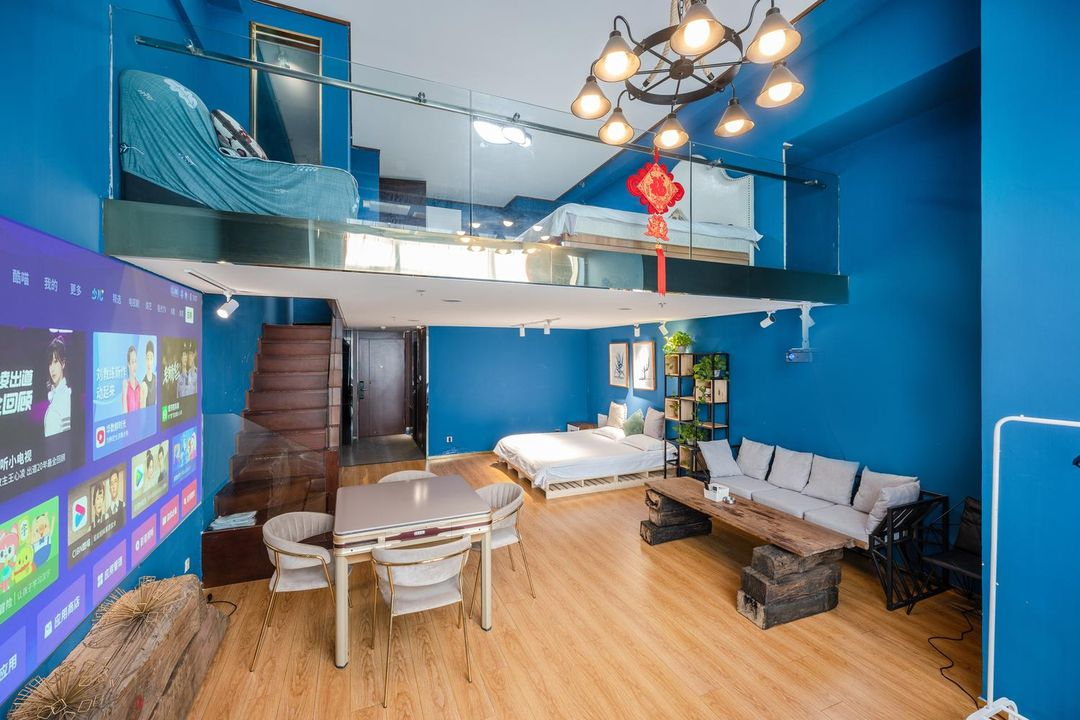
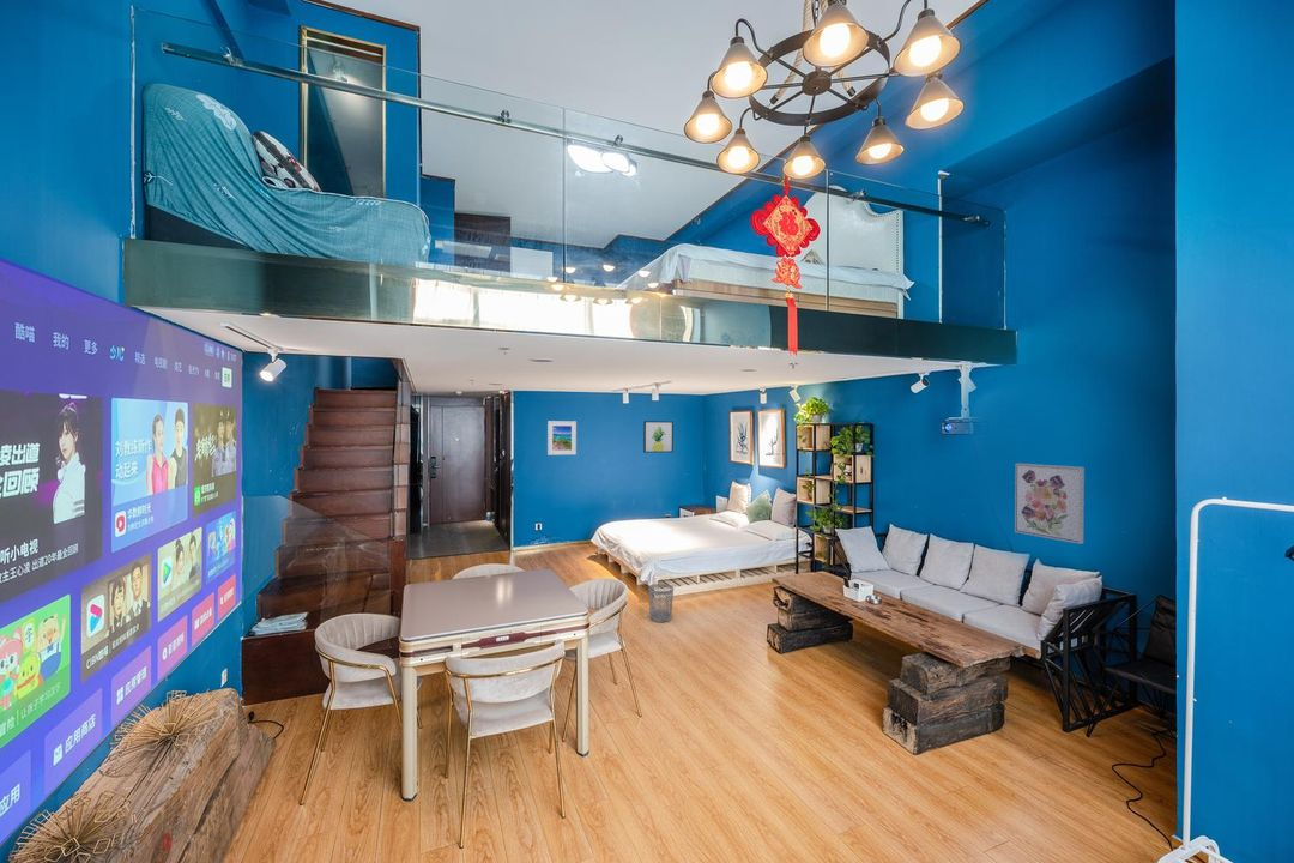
+ wall art (1047, 501)
+ wall art (658, 436)
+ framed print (562, 437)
+ wastebasket (660, 602)
